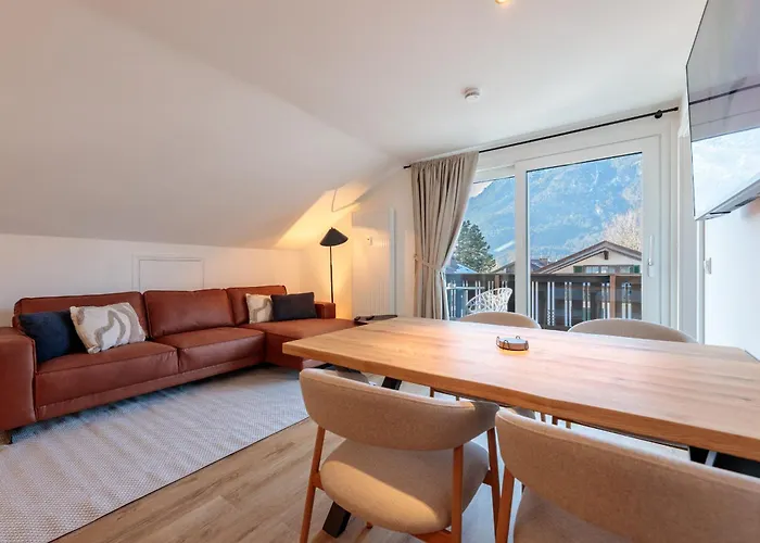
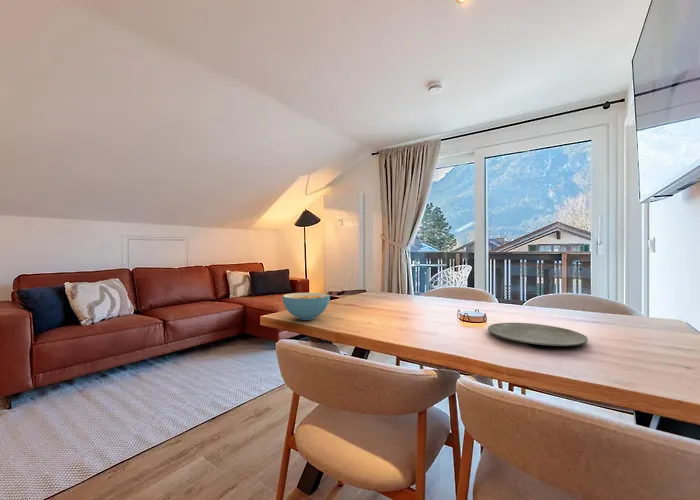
+ cereal bowl (306, 306)
+ plate (534, 334)
